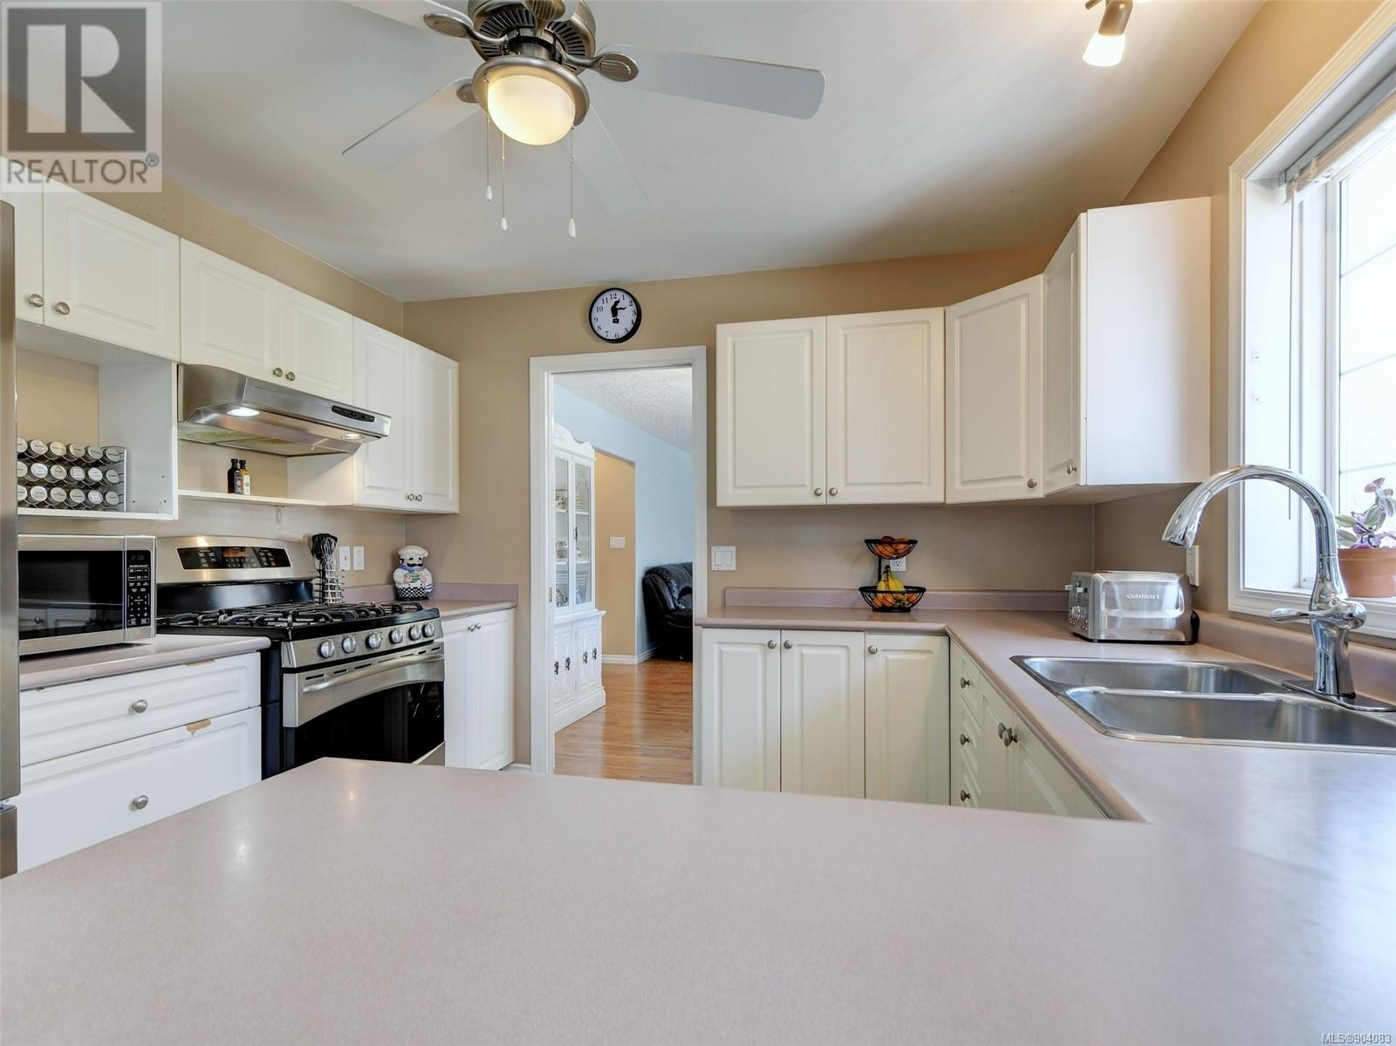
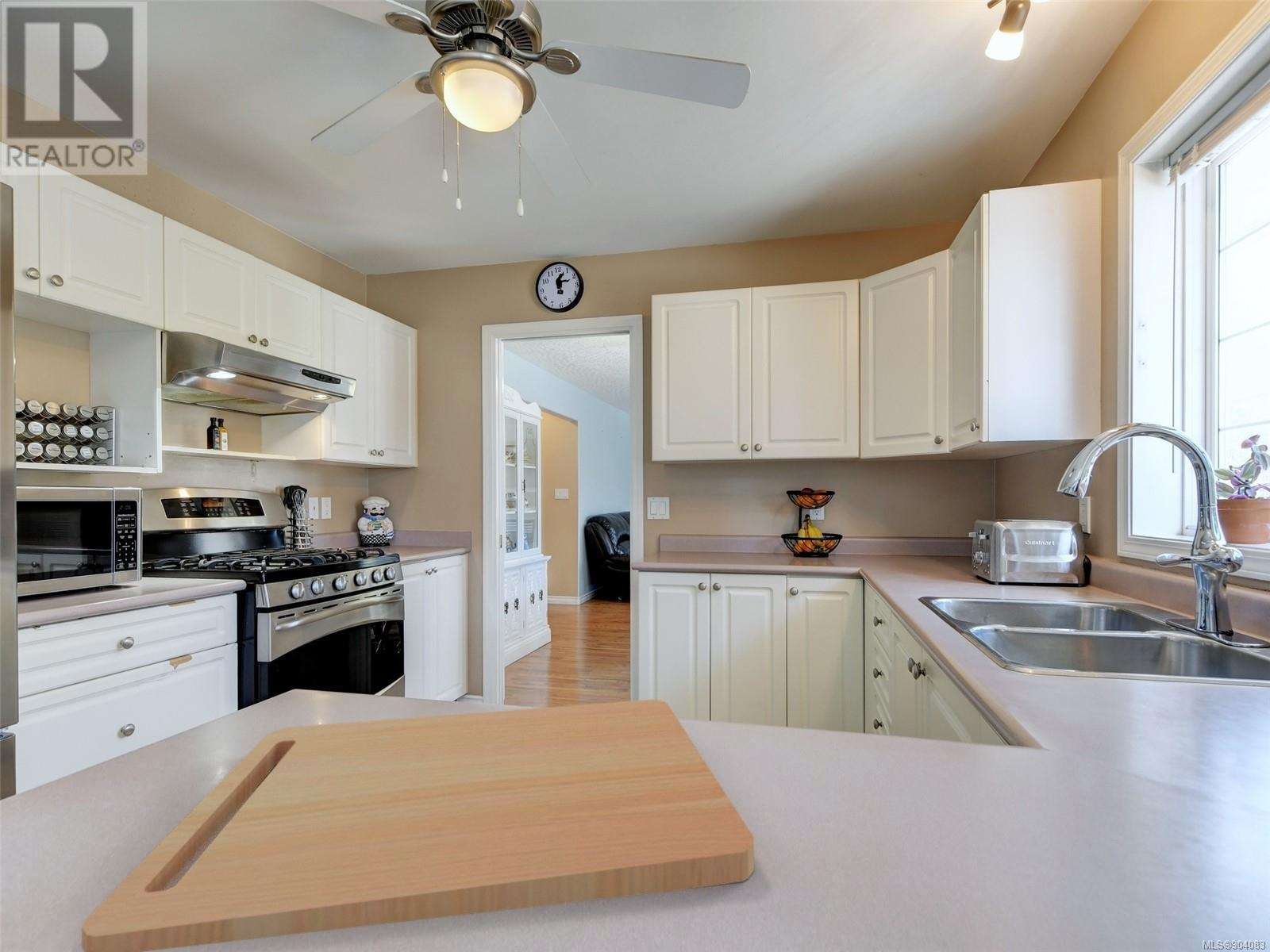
+ cutting board (469, 789)
